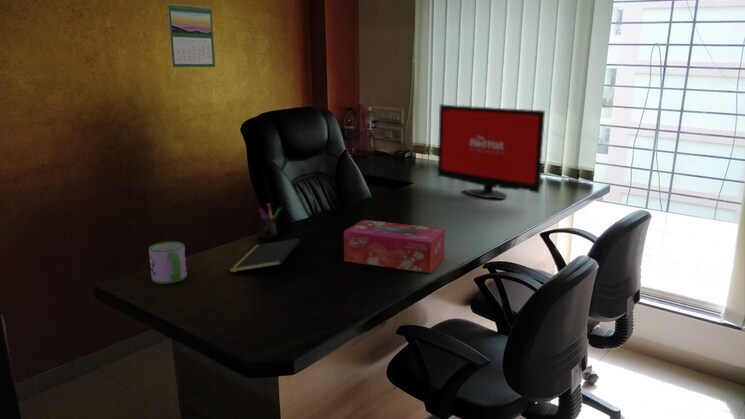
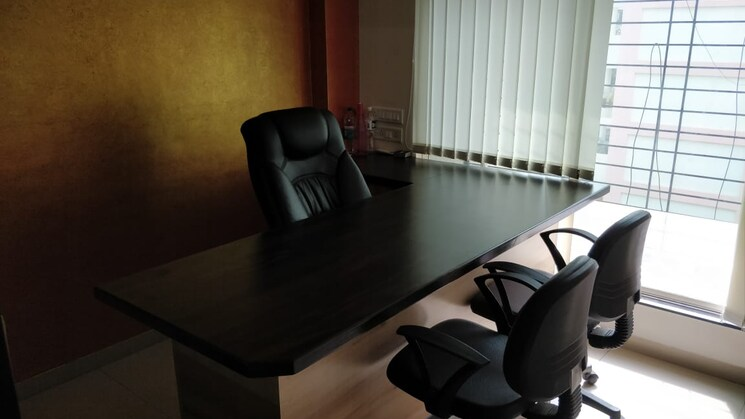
- pen holder (270, 219)
- computer monitor (488, 151)
- calendar (192, 35)
- notepad (266, 254)
- mug (169, 263)
- tissue box (394, 244)
